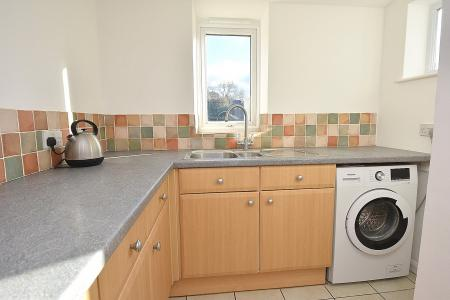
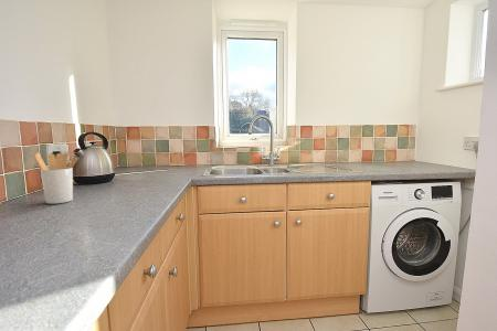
+ utensil holder (57, 175)
